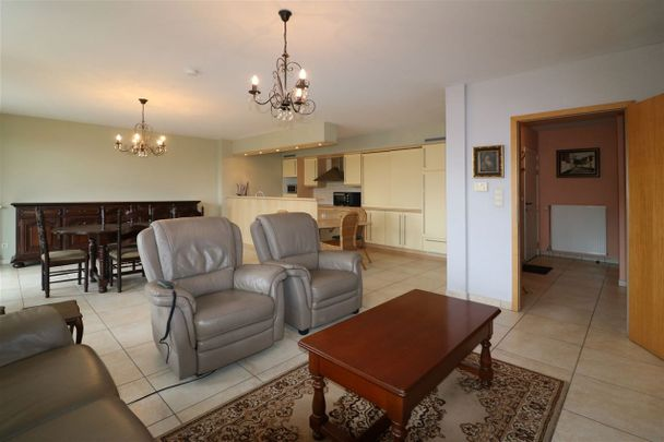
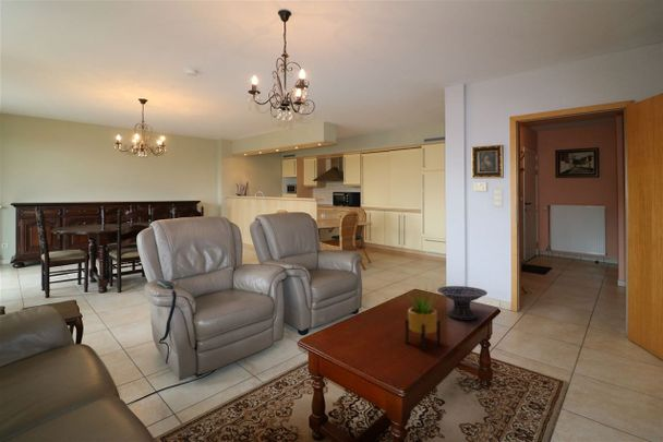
+ potted plant (422, 315)
+ decorative bowl (461, 302)
